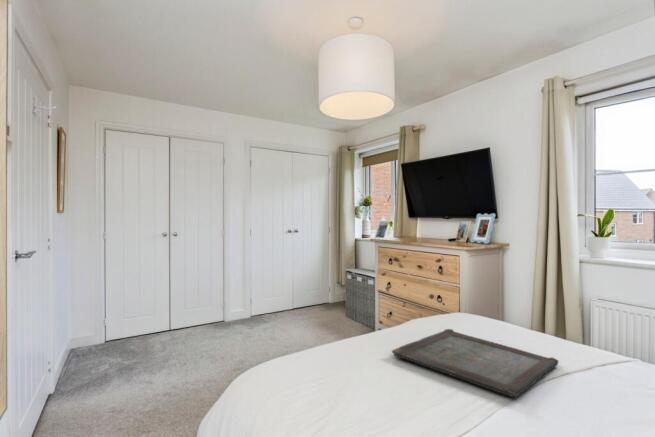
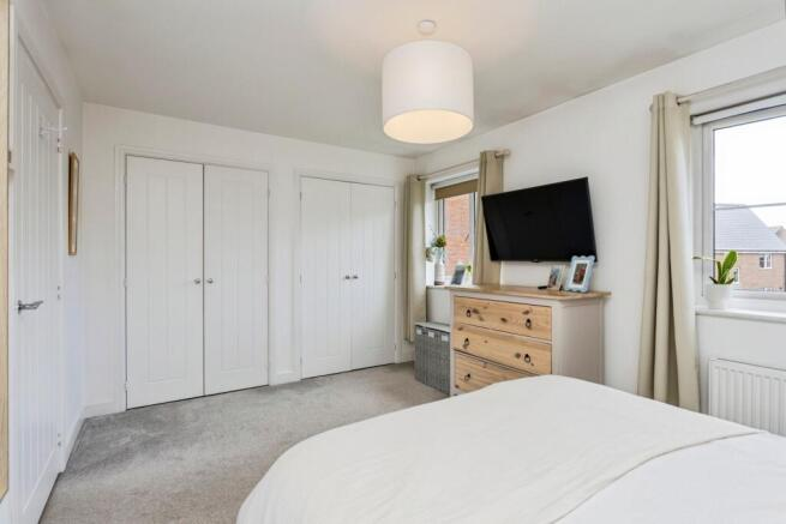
- serving tray (472, 356)
